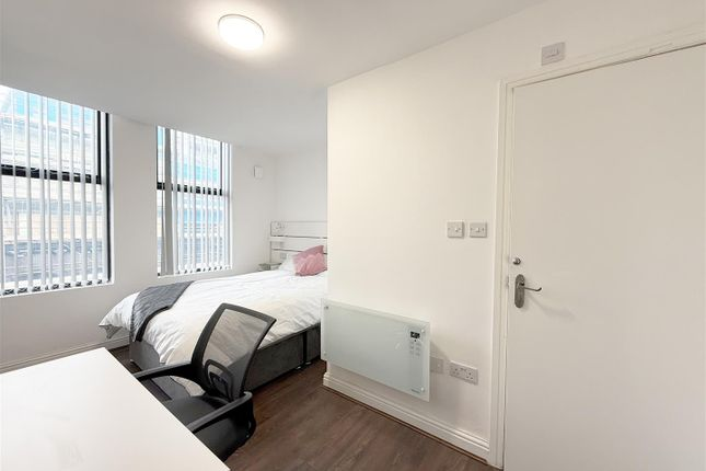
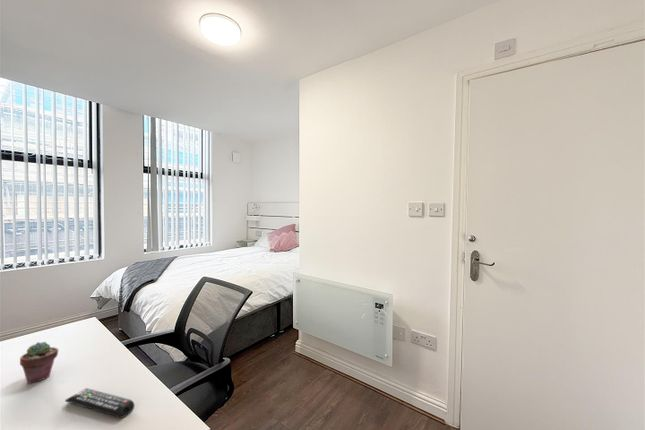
+ potted succulent (39, 360)
+ remote control (99, 402)
